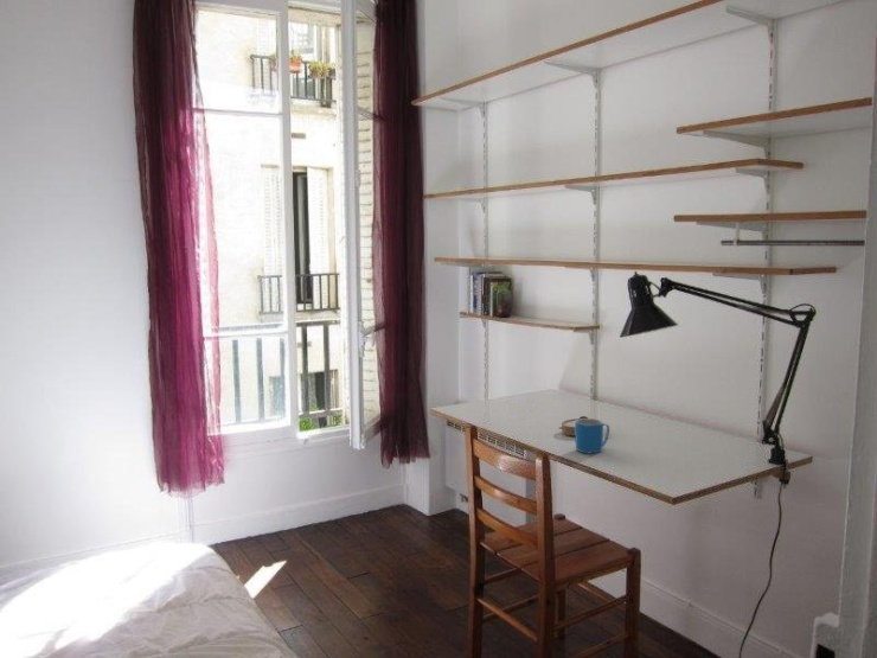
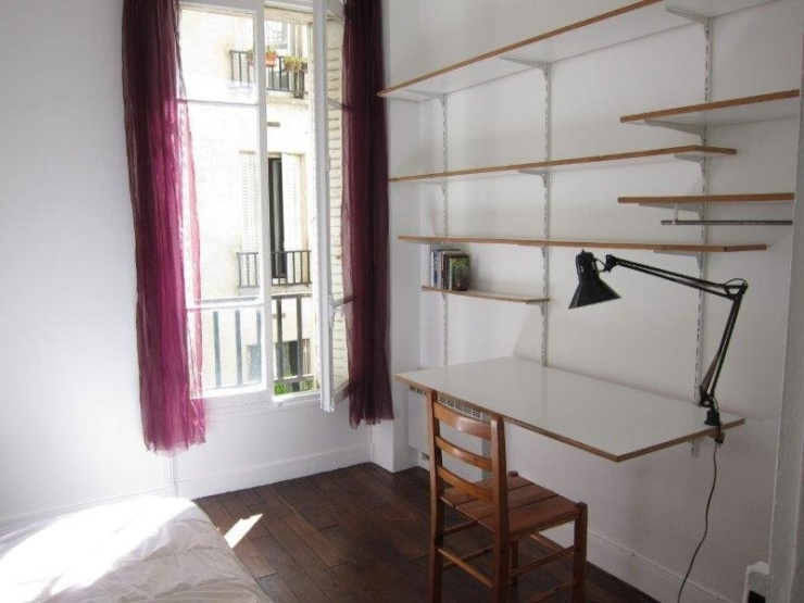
- mug (593, 435)
- alarm clock (580, 419)
